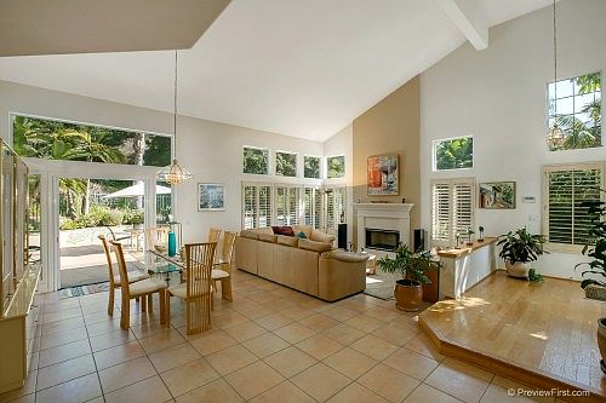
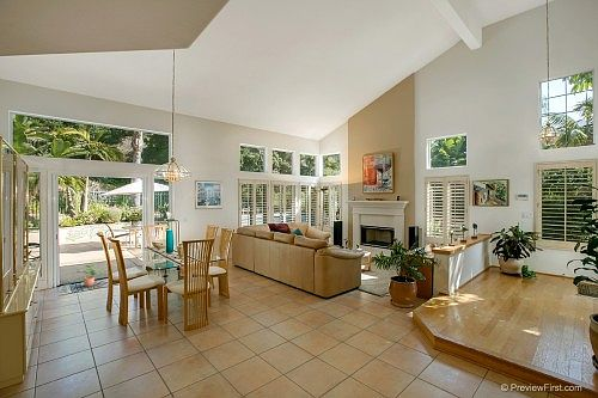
+ potted plant (89, 274)
